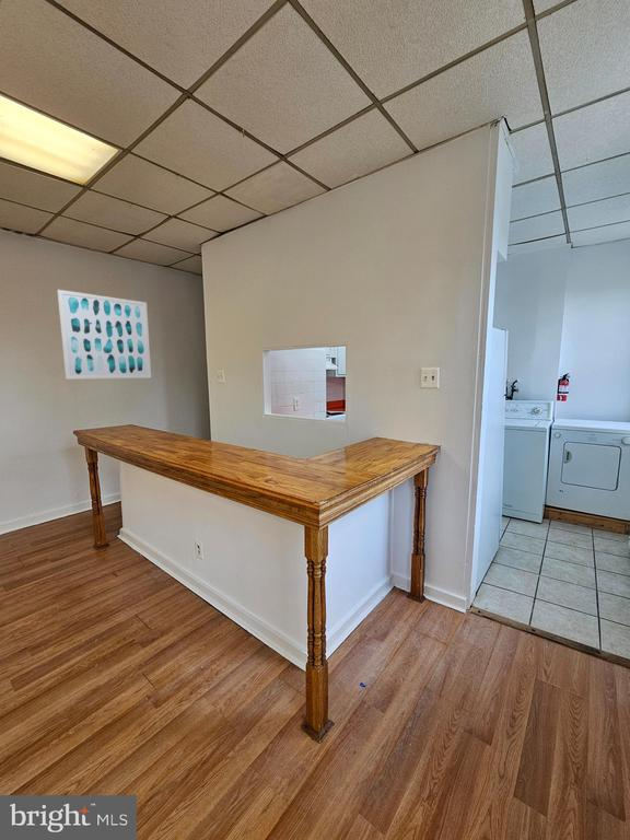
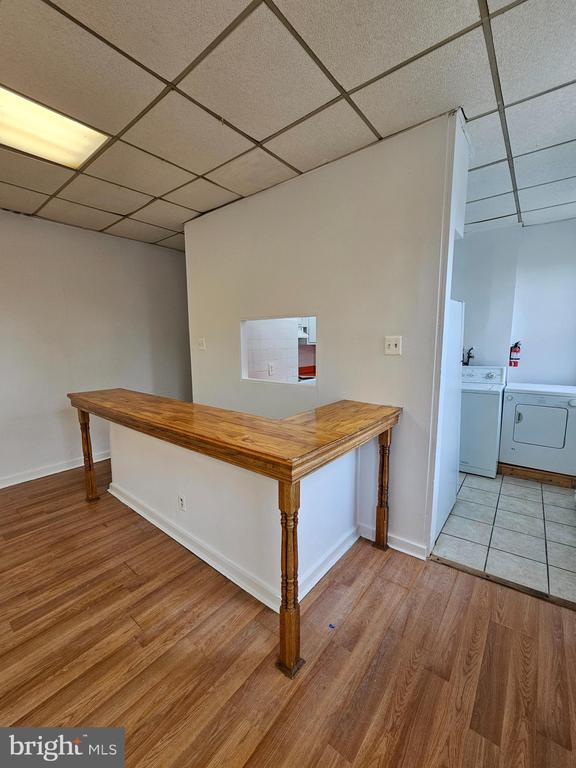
- wall art (108, 338)
